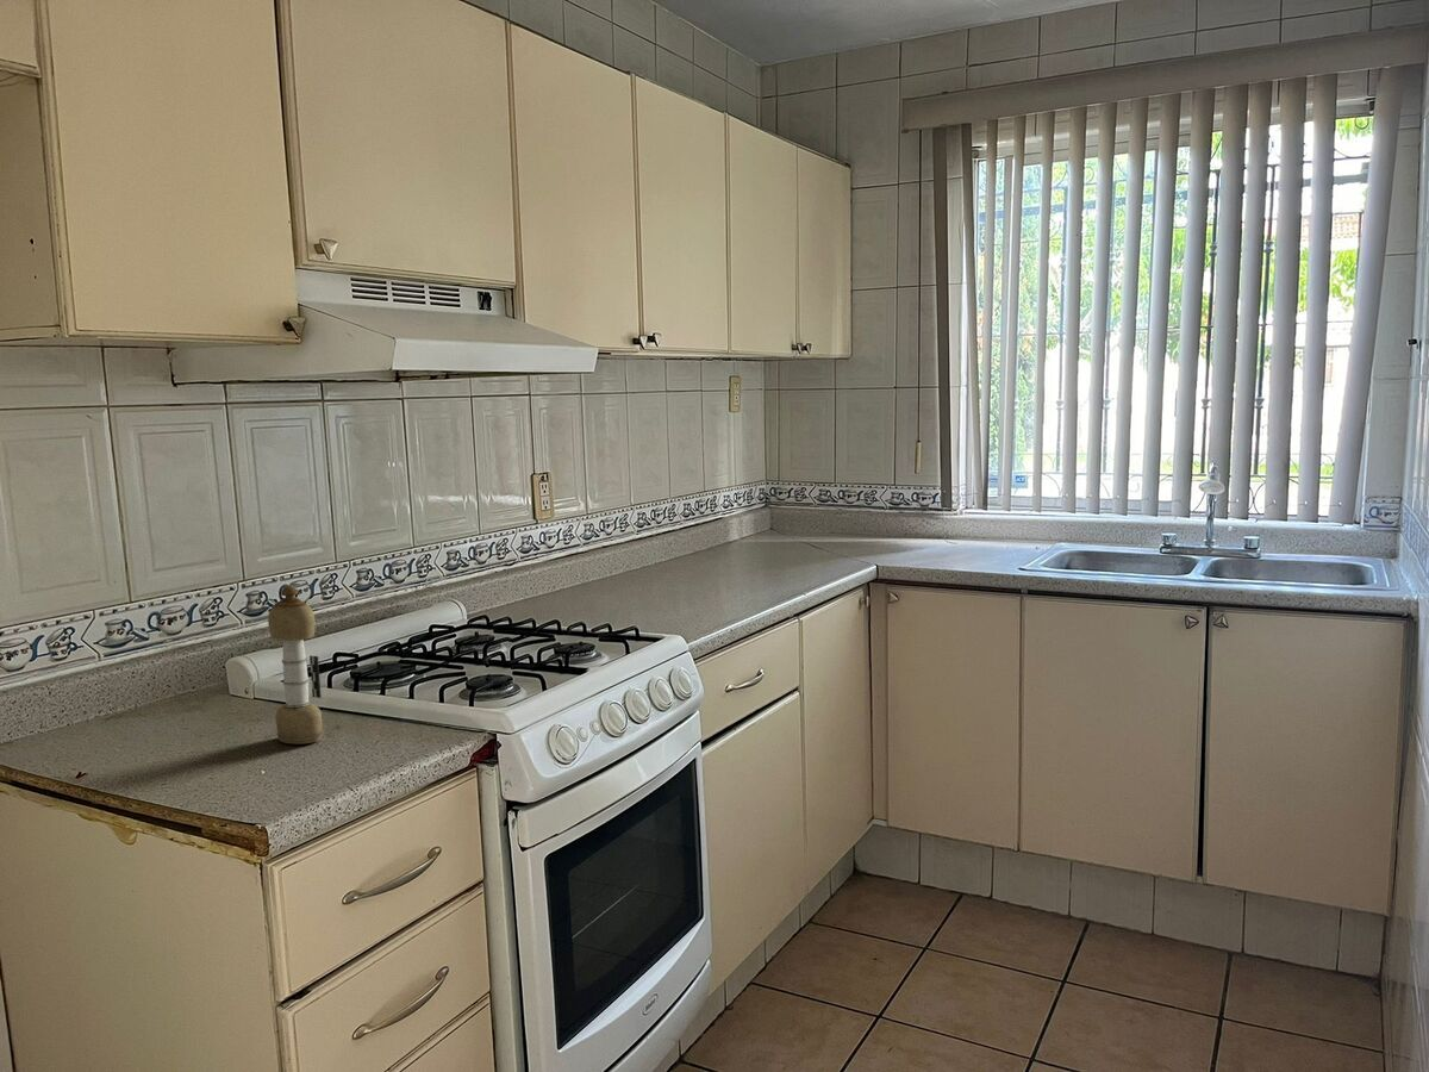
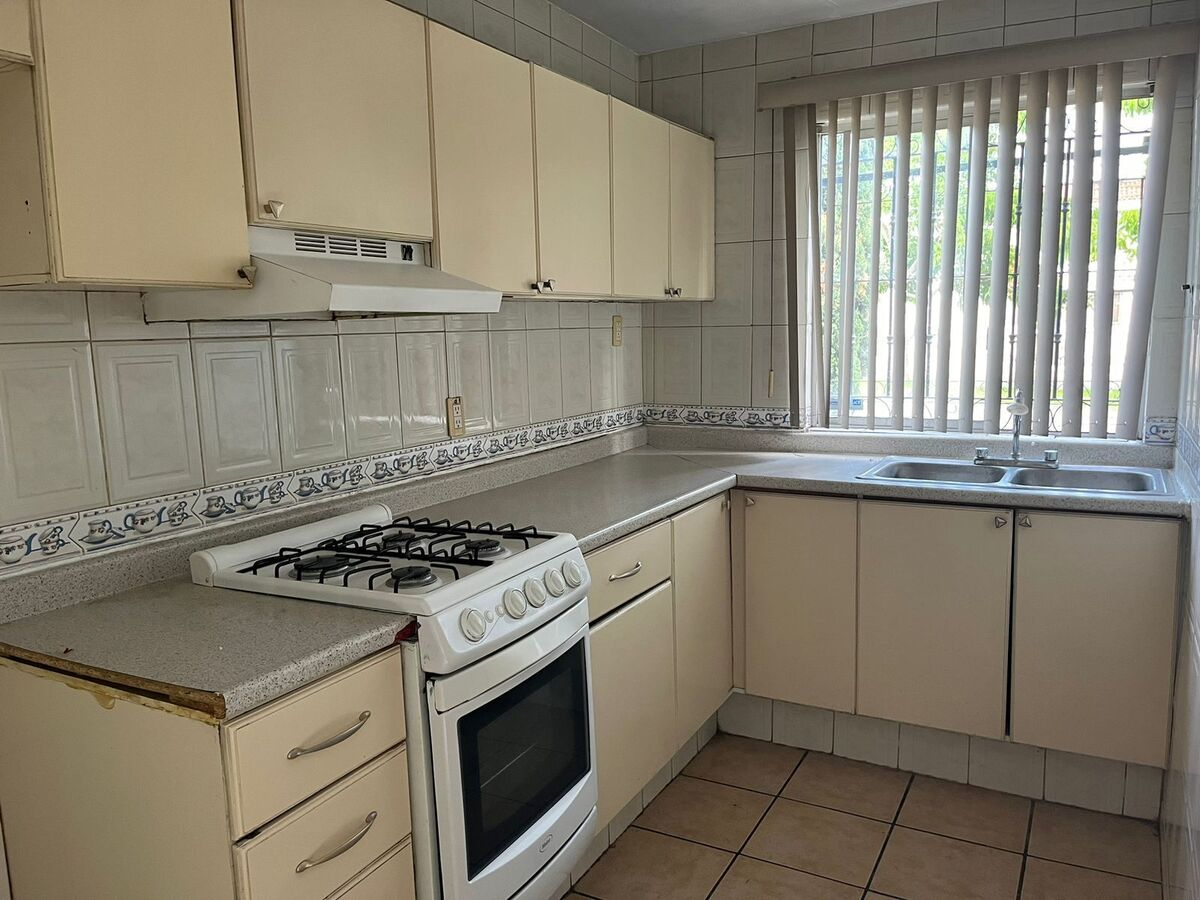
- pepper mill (297, 663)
